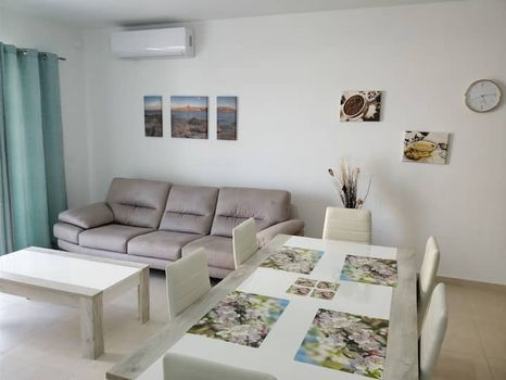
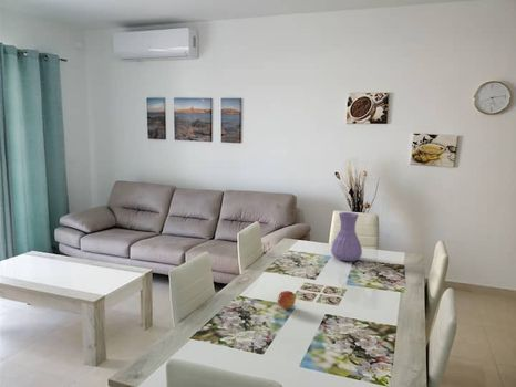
+ fruit (286, 300)
+ vase (347, 237)
